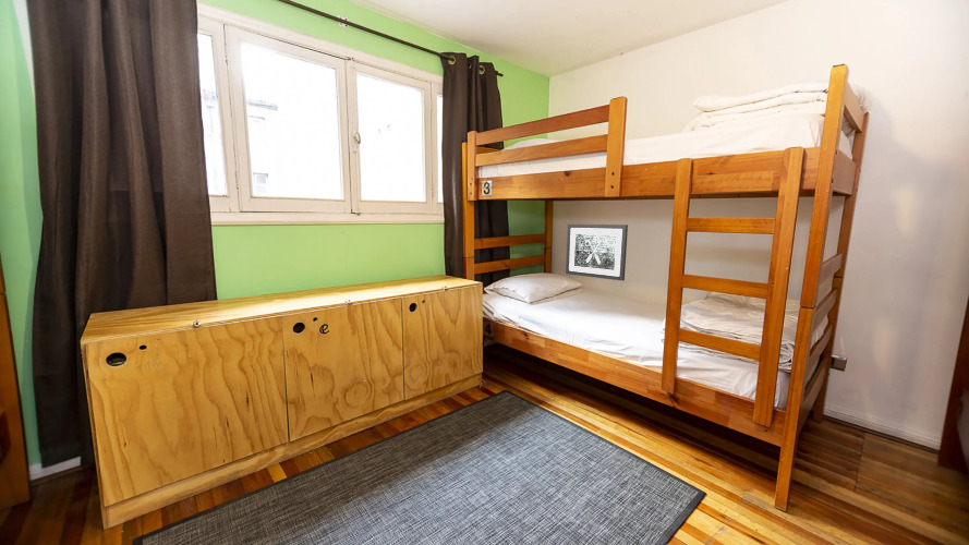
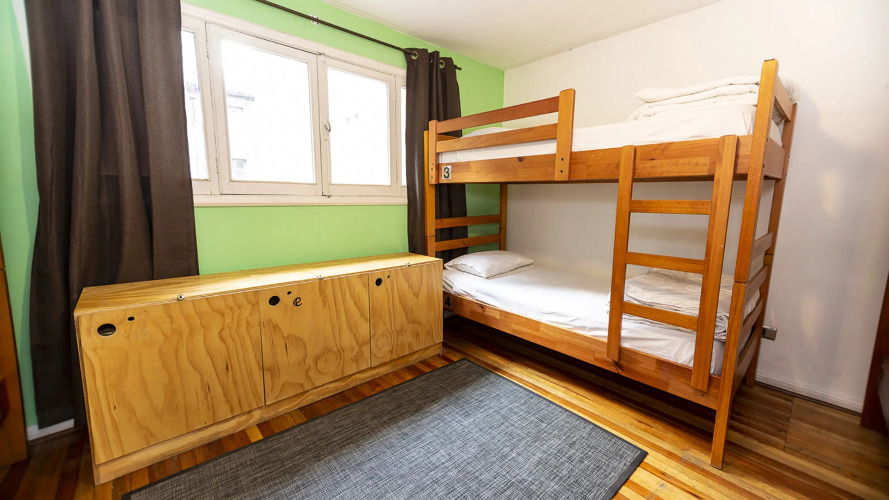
- wall art (594, 251)
